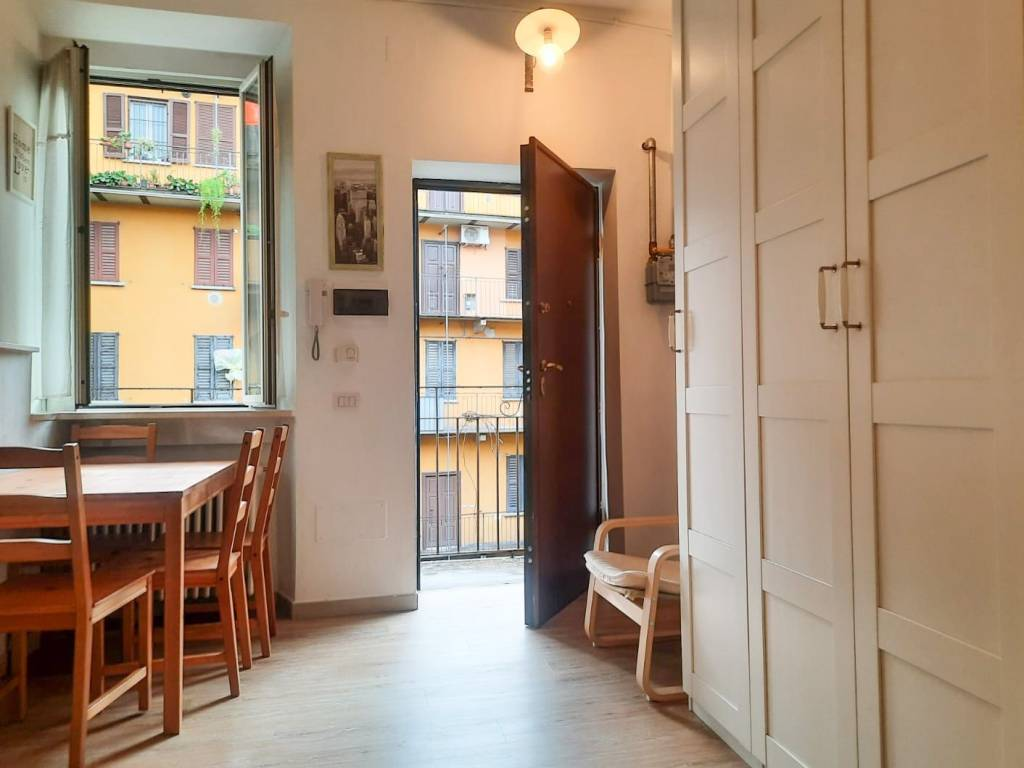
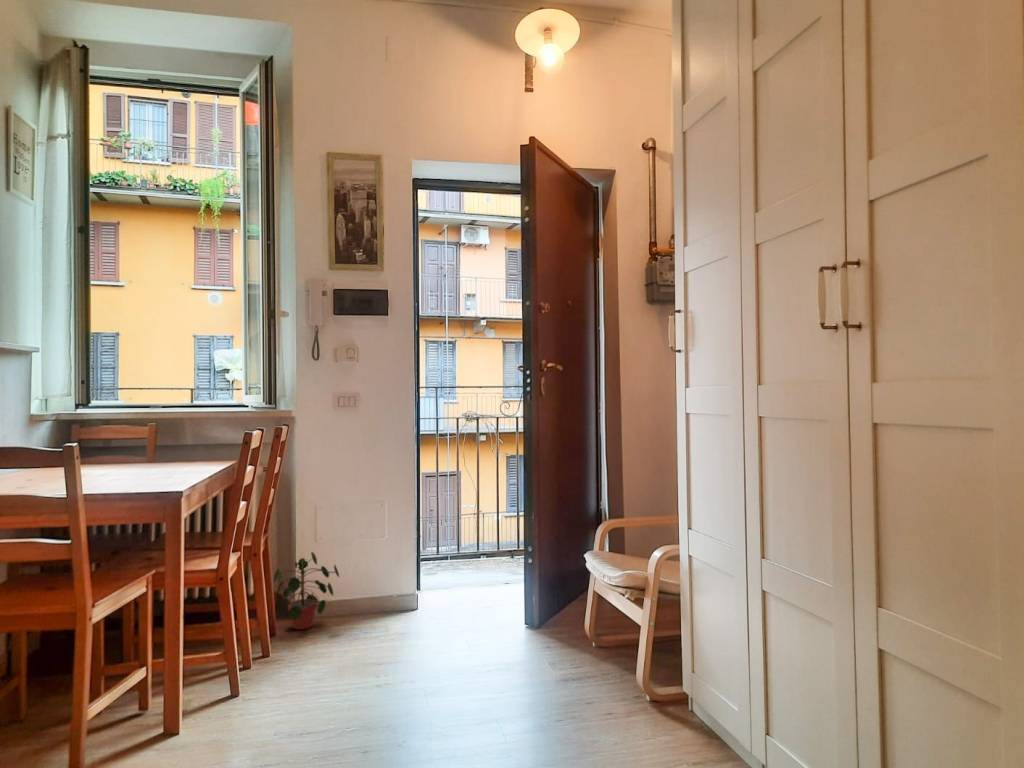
+ potted plant (306, 586)
